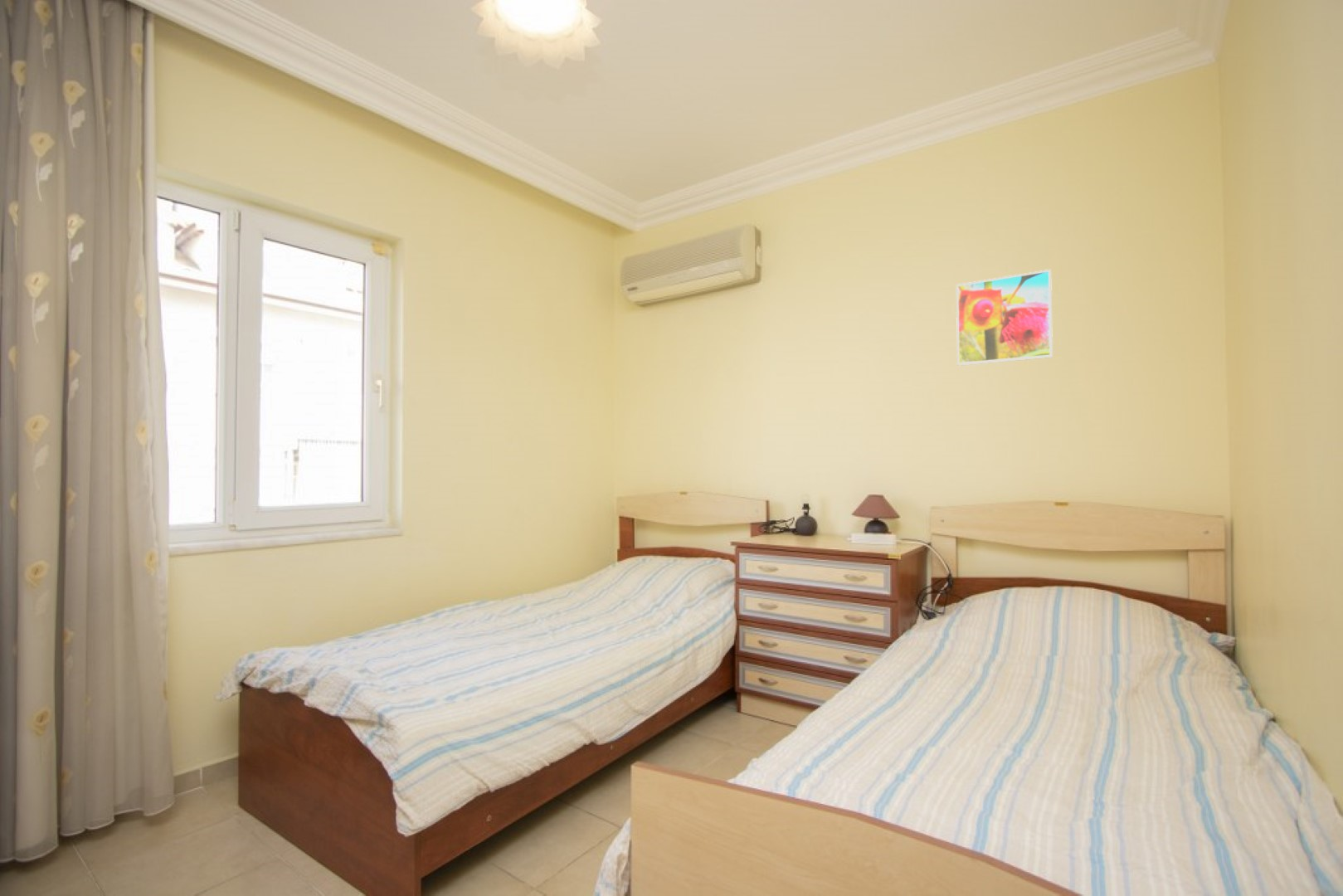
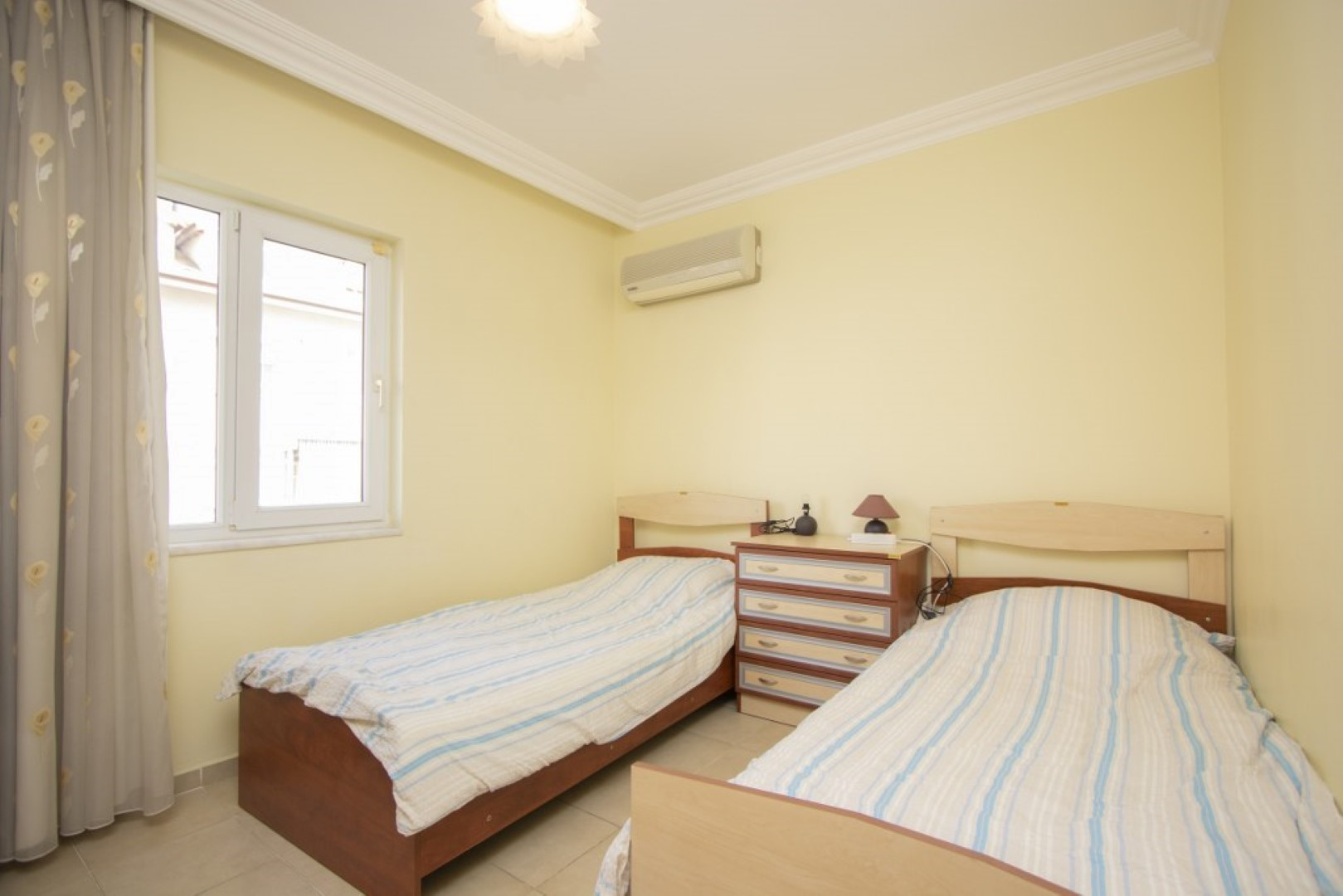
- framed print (1002, 319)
